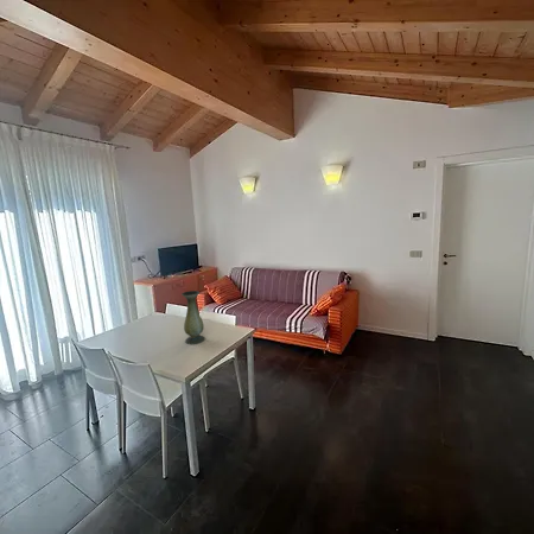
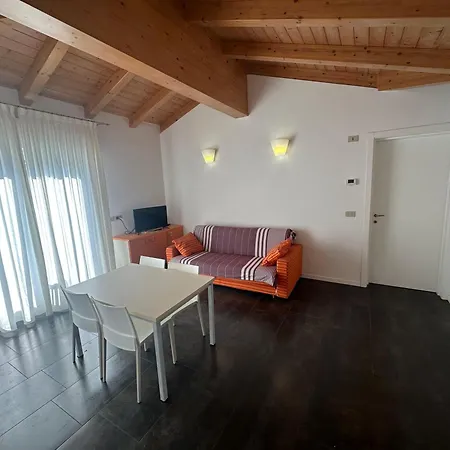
- vase (192, 316)
